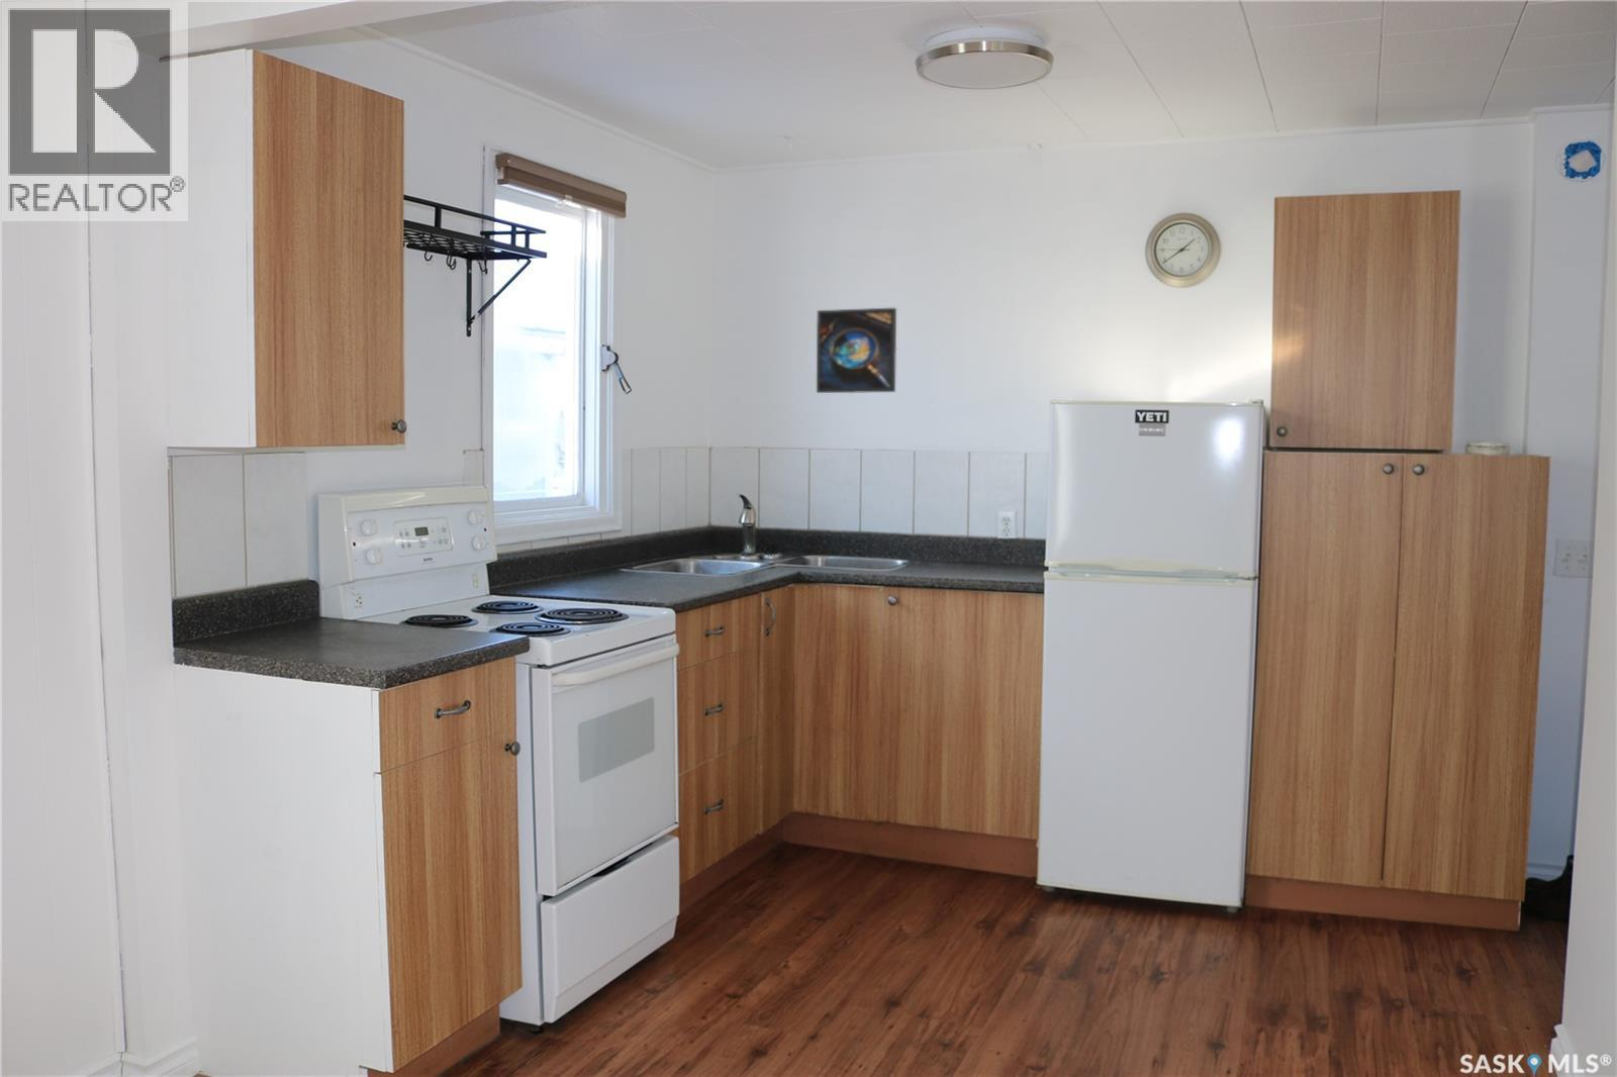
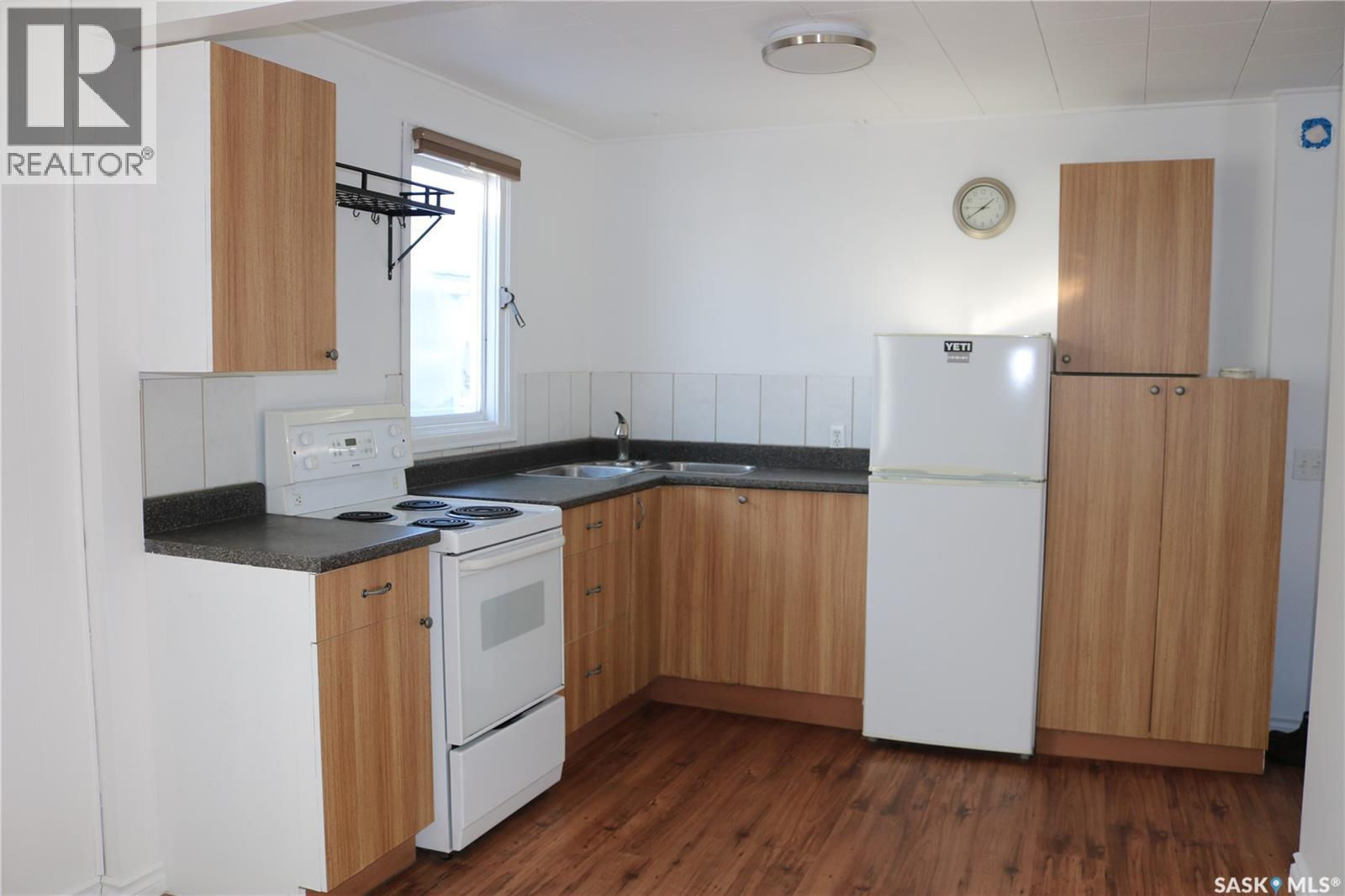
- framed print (855, 351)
